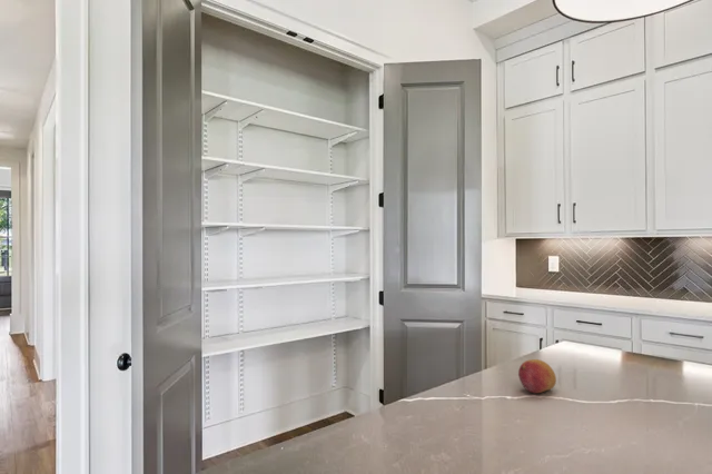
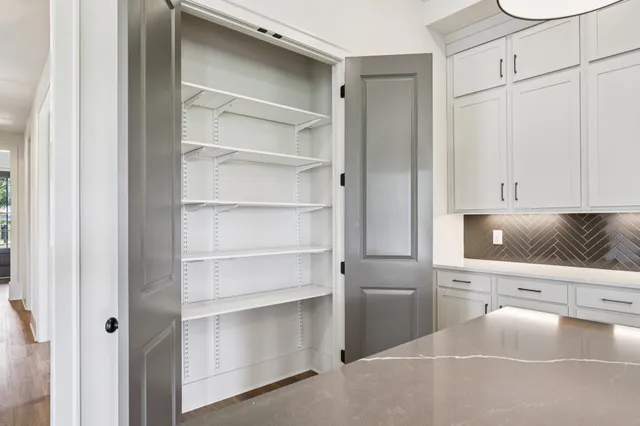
- fruit (536, 375)
